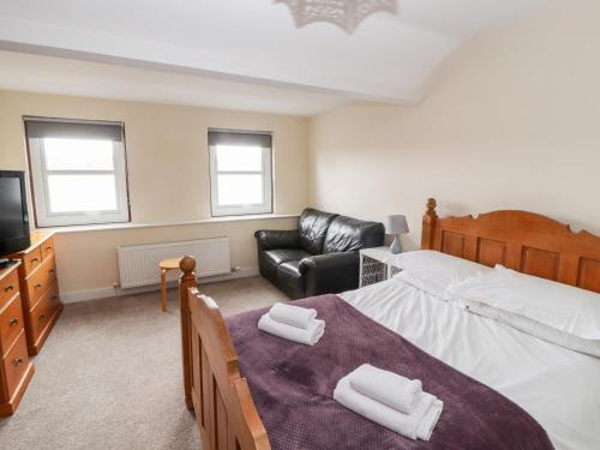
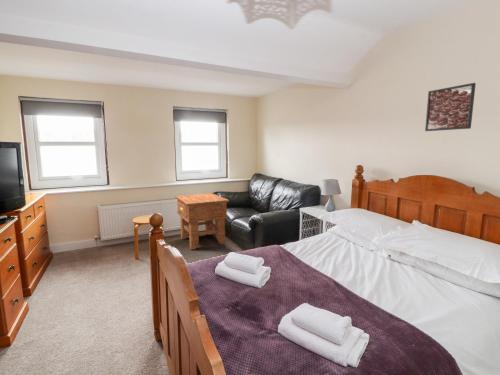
+ side table (201, 219)
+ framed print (448, 108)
